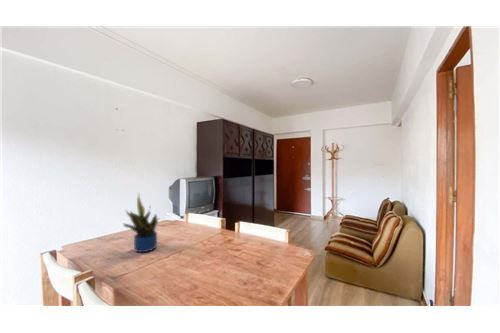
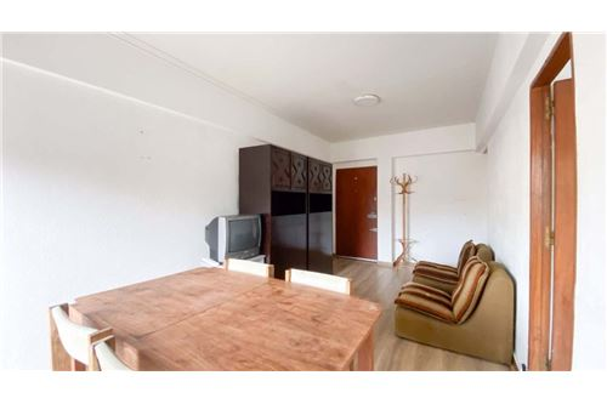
- potted plant (140, 221)
